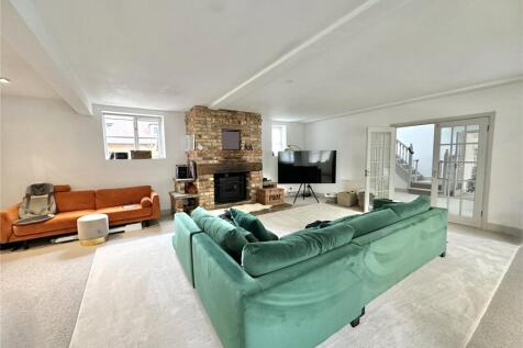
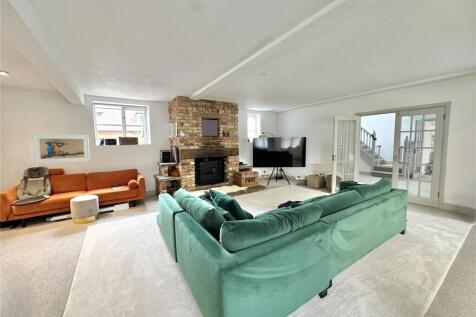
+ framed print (63, 148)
